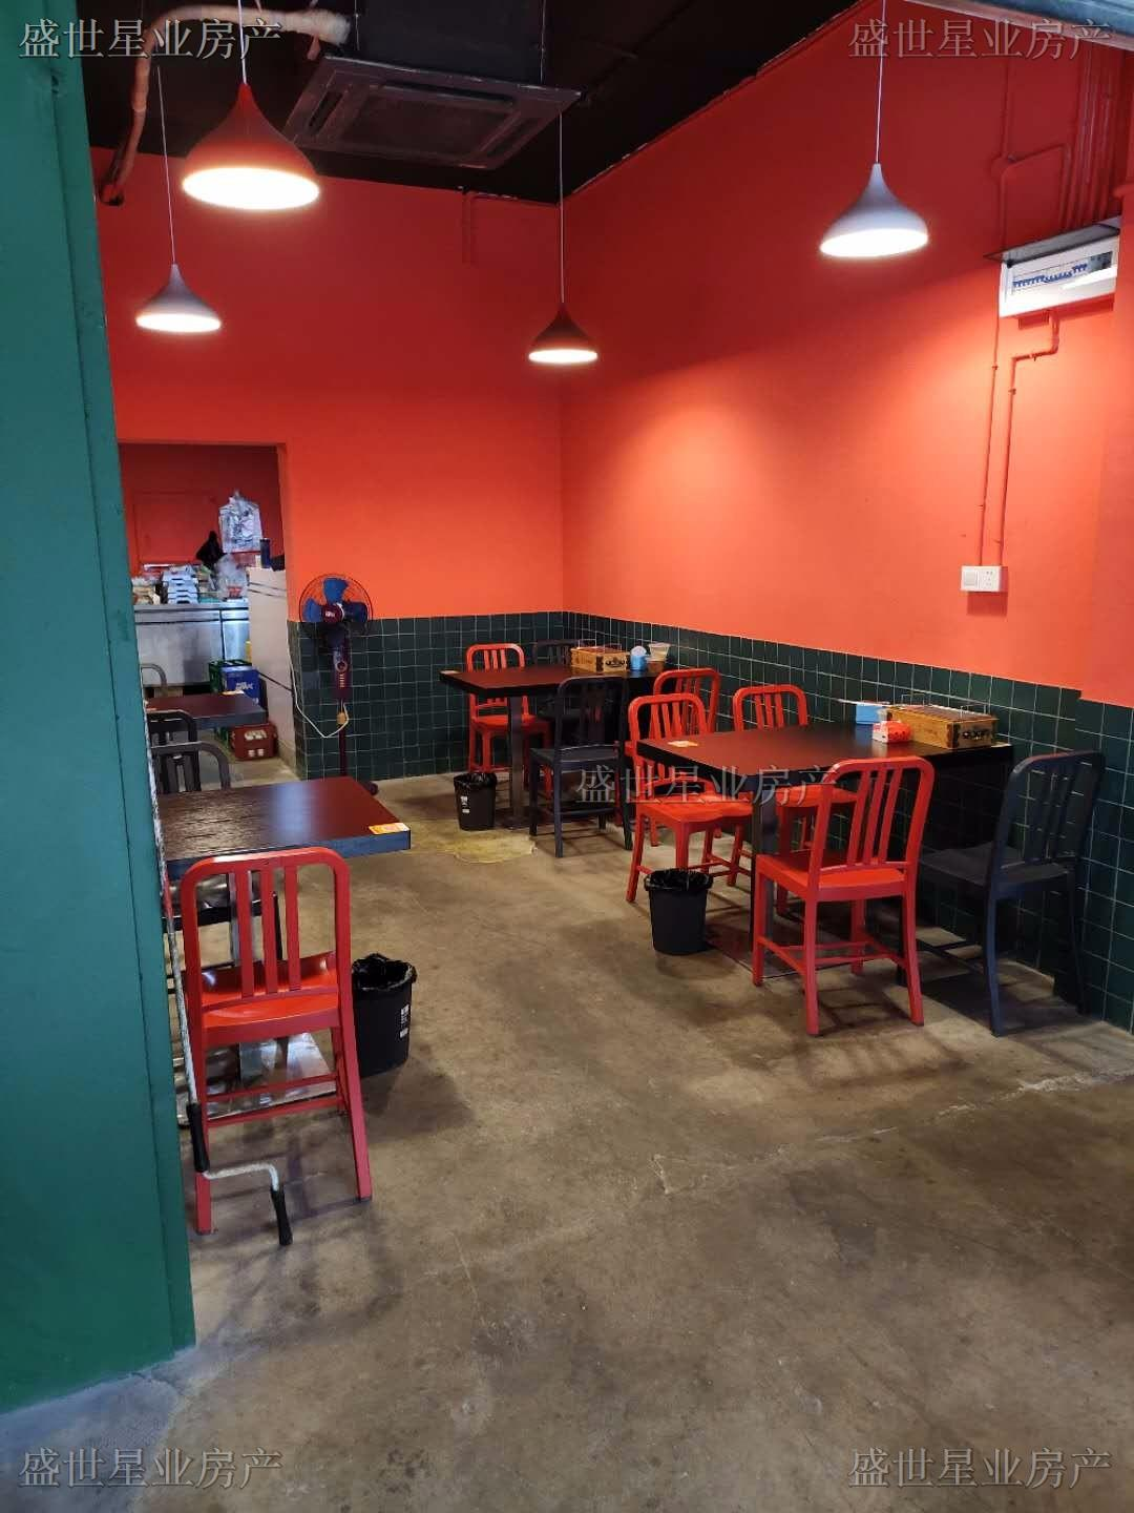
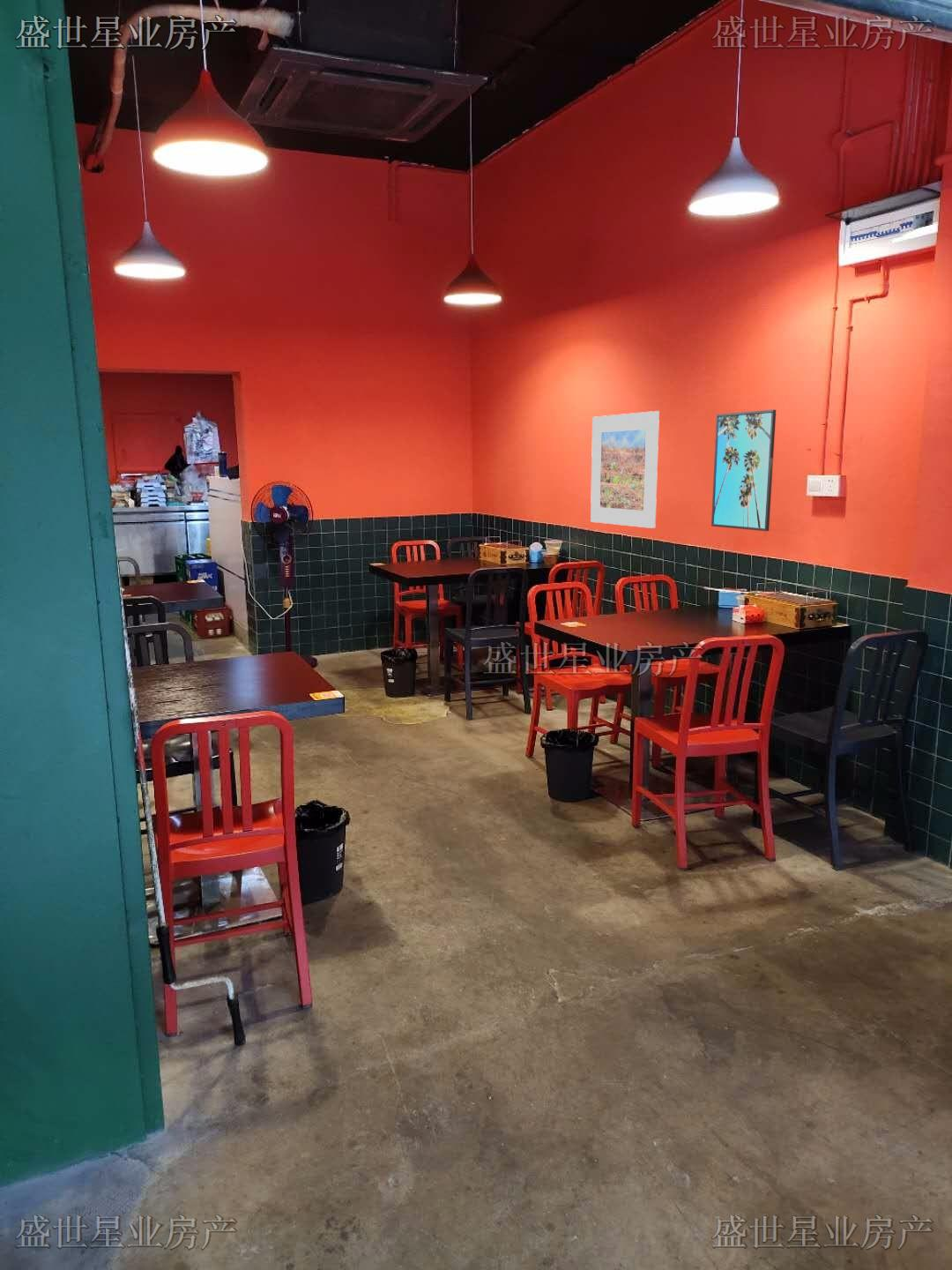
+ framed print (622, 470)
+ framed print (741, 471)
